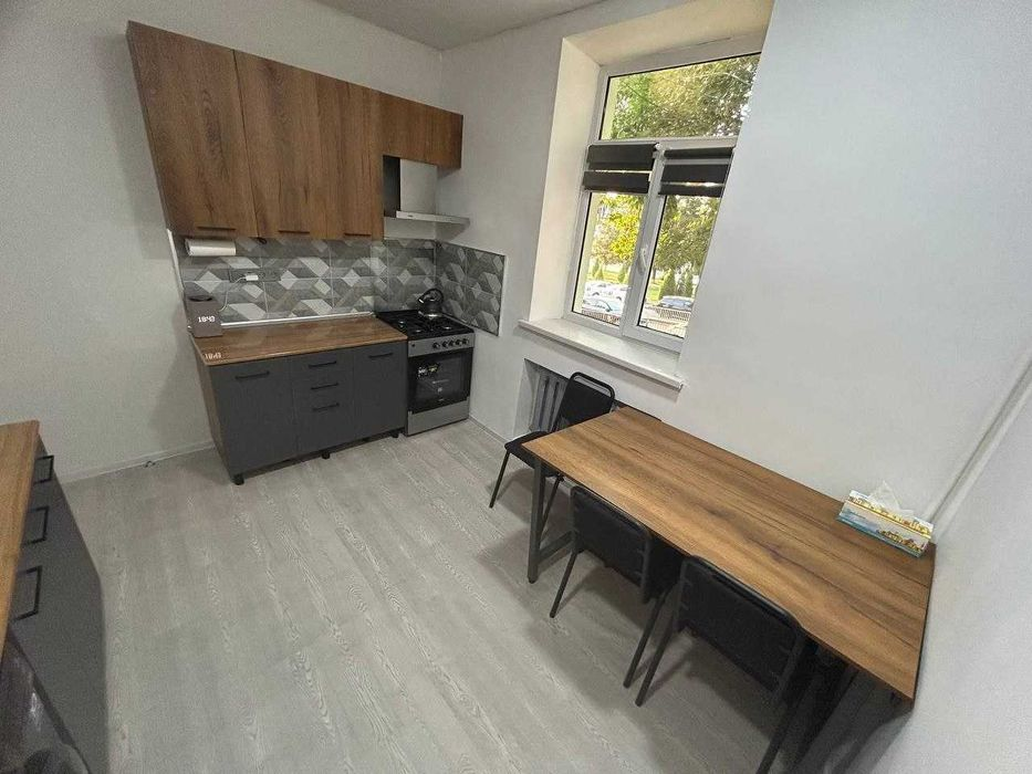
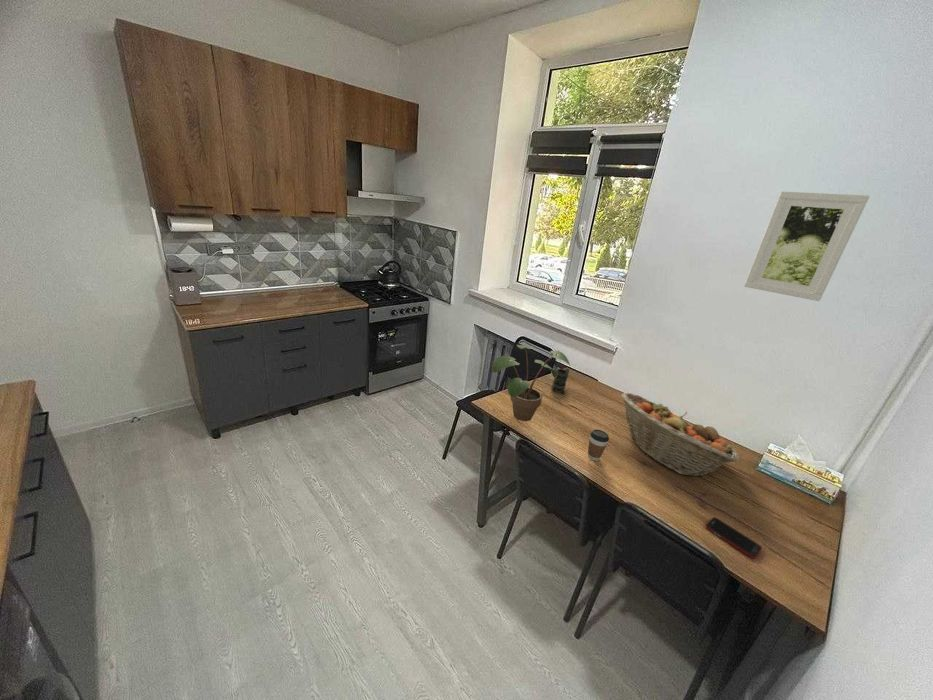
+ cell phone (732, 536)
+ potted plant (527, 384)
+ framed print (800, 245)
+ fruit basket (672, 430)
+ coffee cup (596, 445)
+ mug (561, 379)
